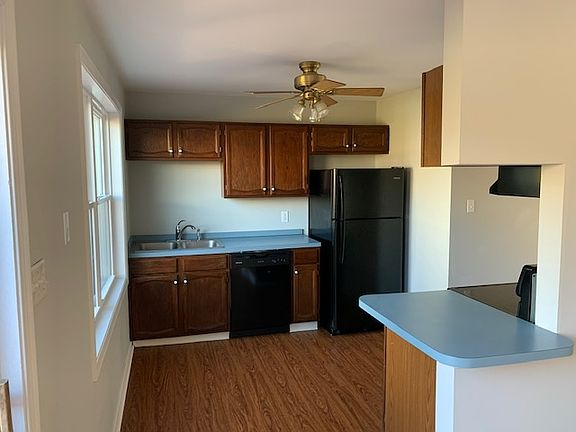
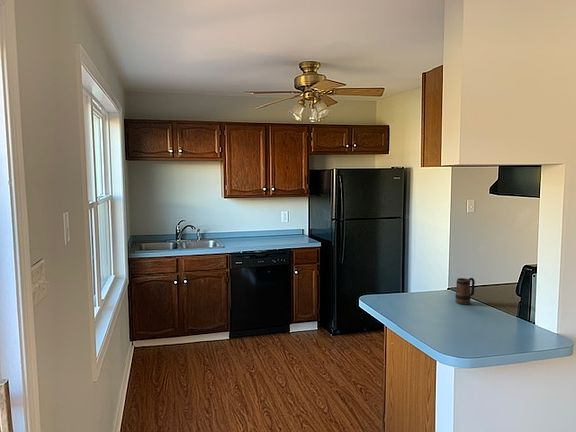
+ mug (465, 290)
